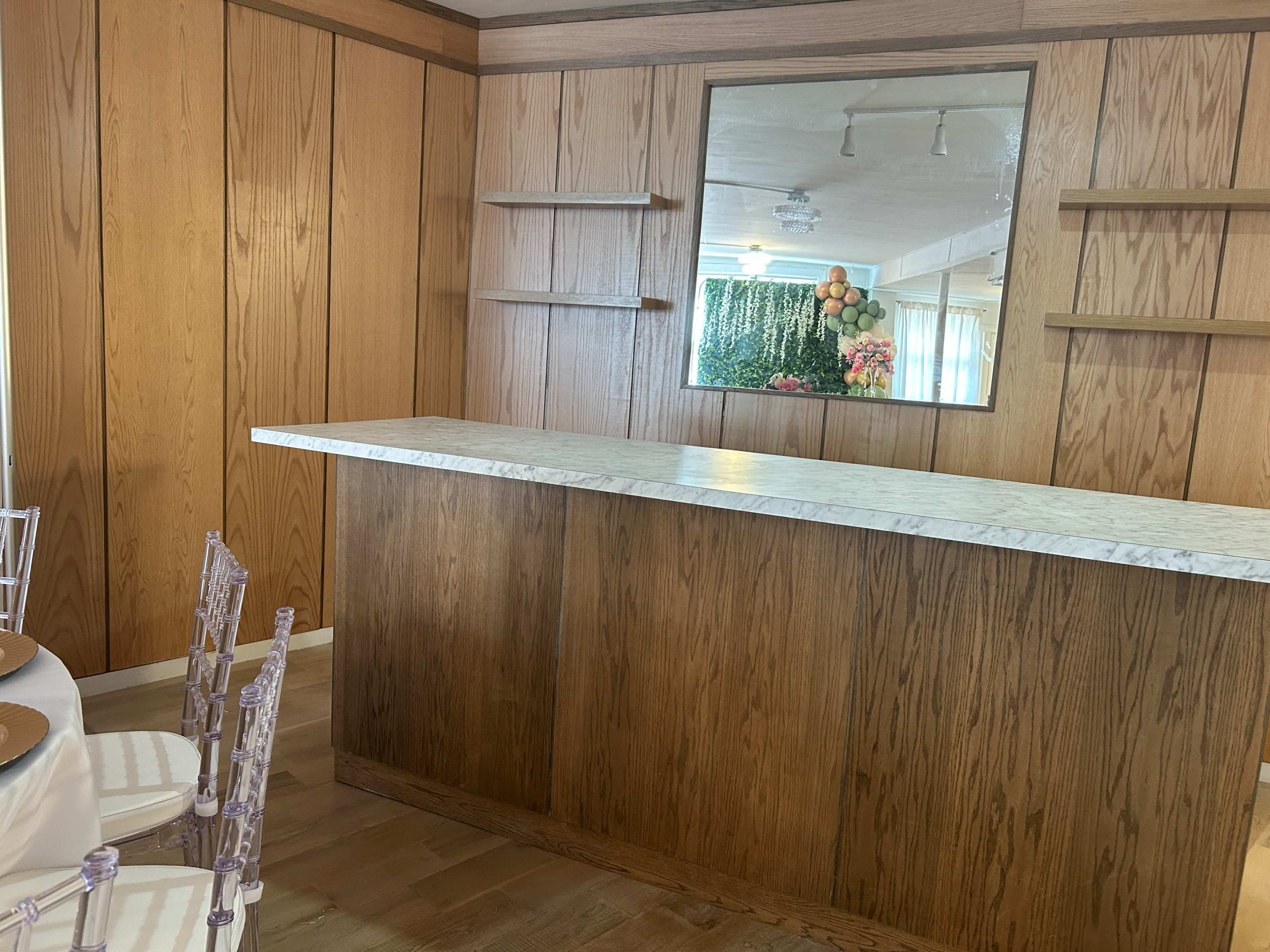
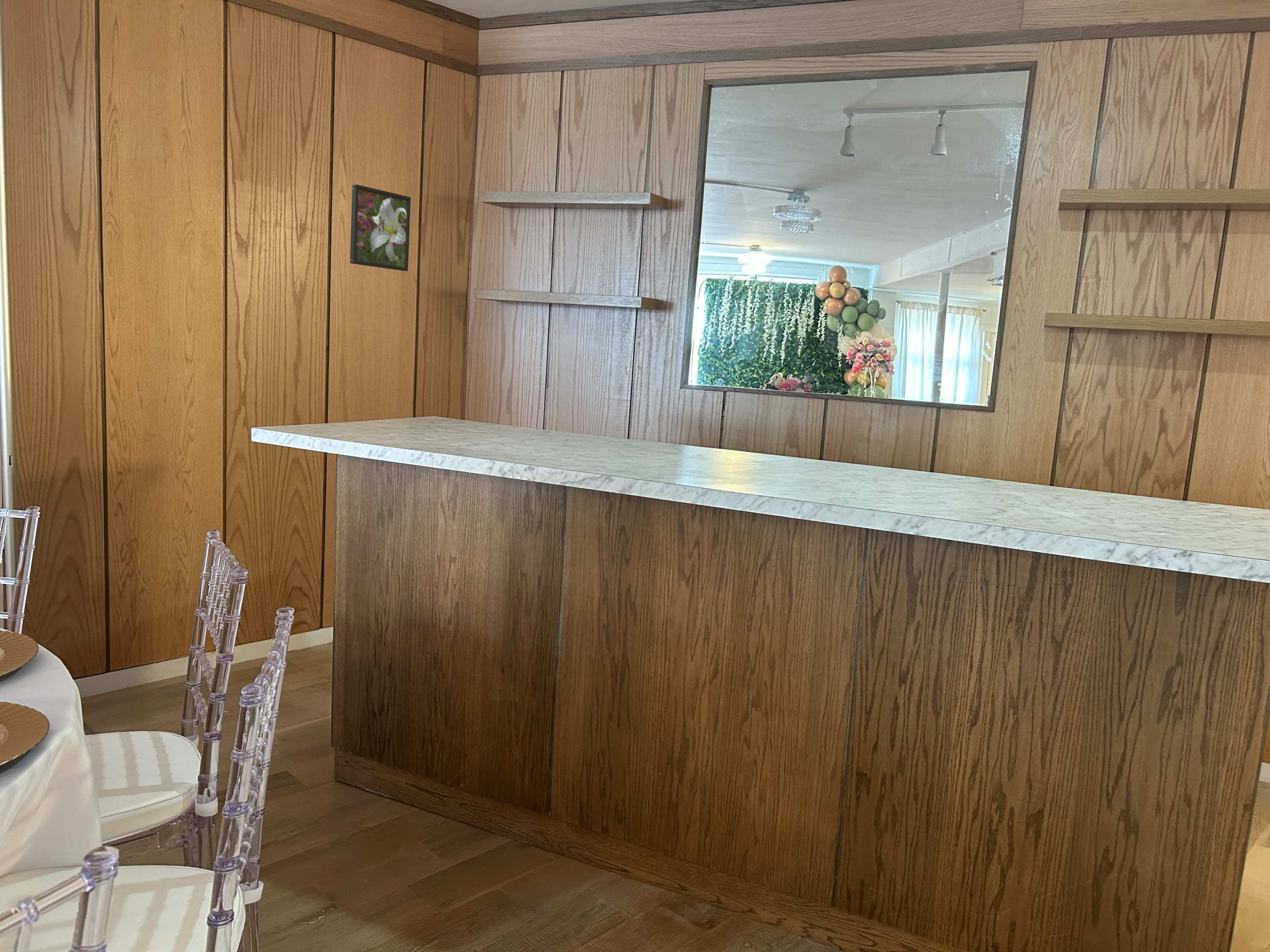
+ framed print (381, 229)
